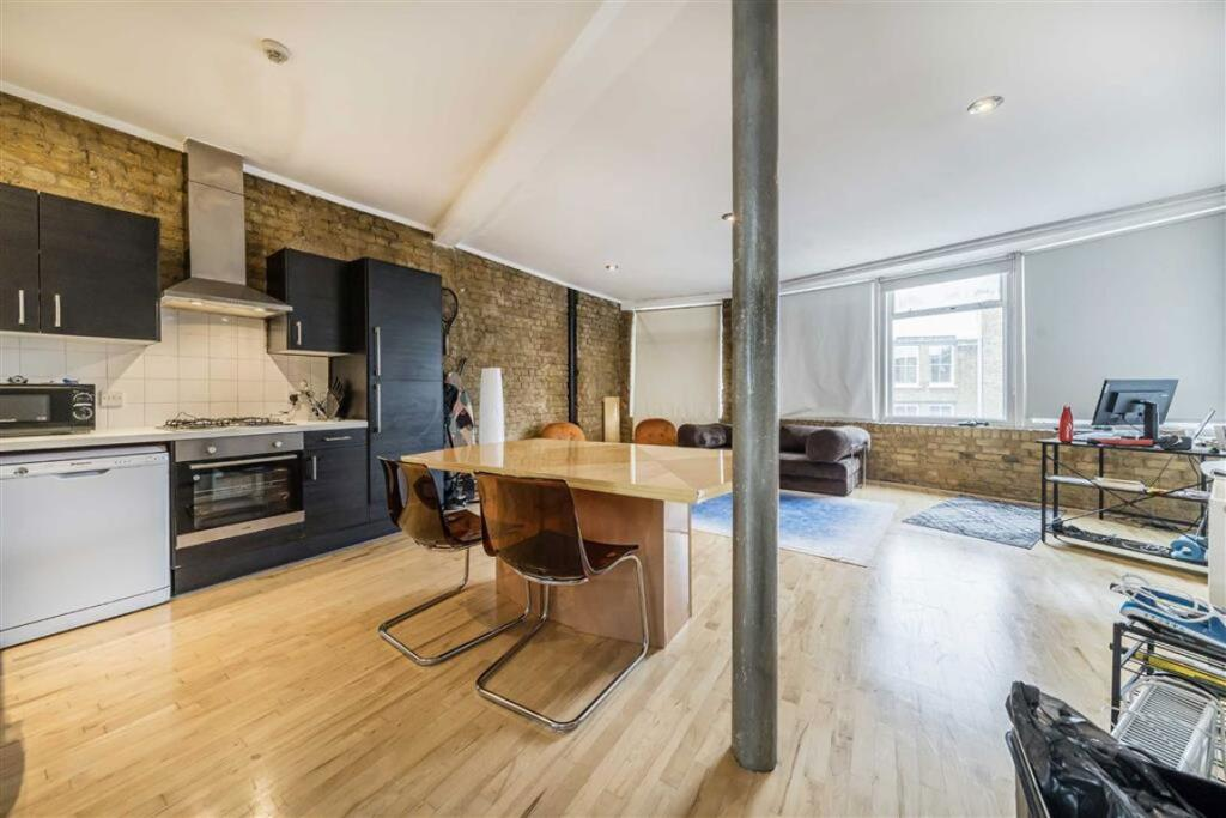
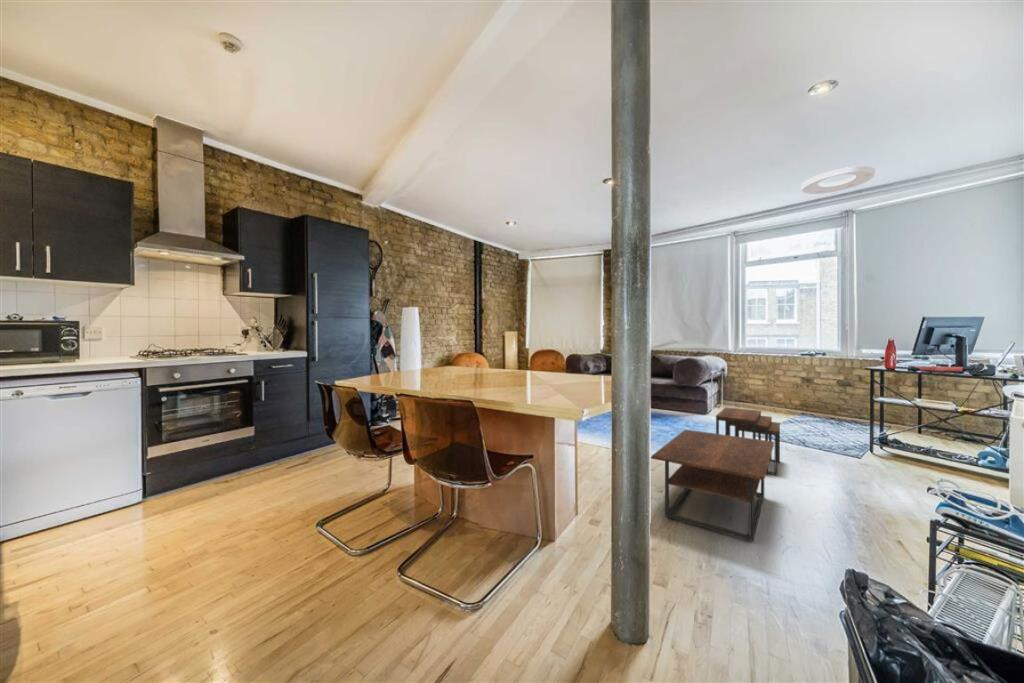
+ ceiling light (836, 182)
+ coffee table (727, 455)
